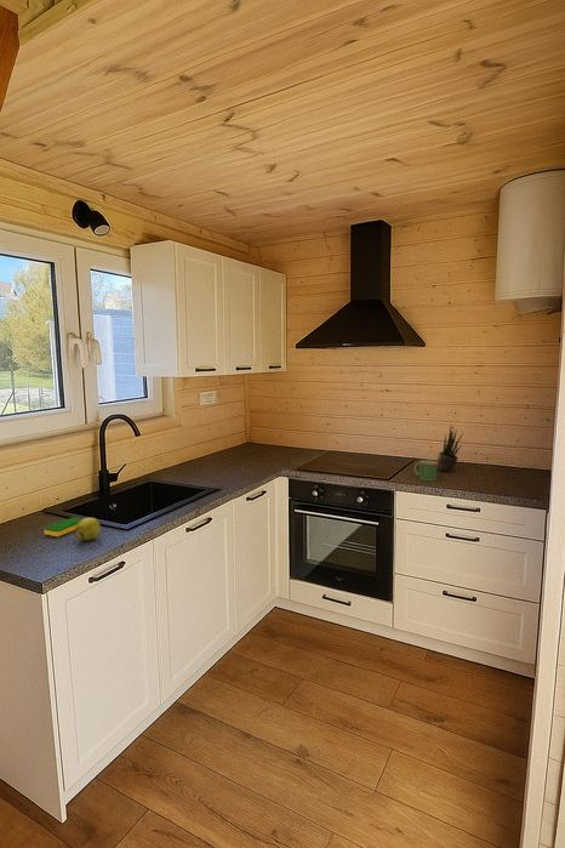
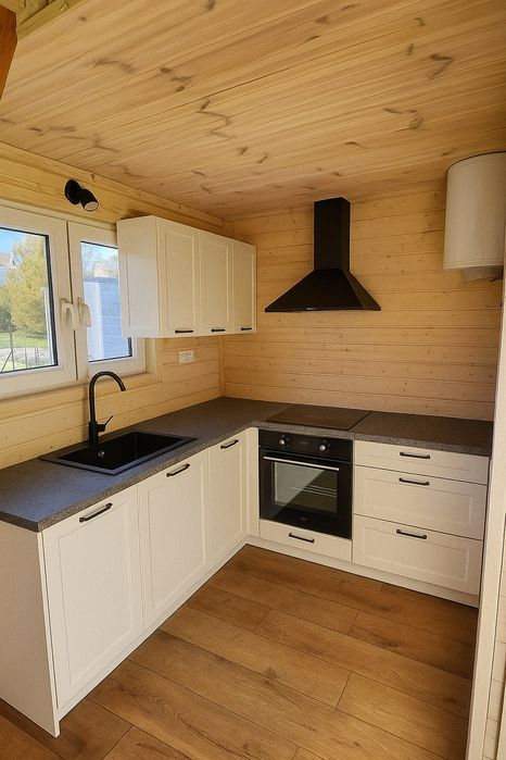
- potted plant (450, 448)
- dish sponge (65, 527)
- apple (87, 529)
- mug (424, 469)
